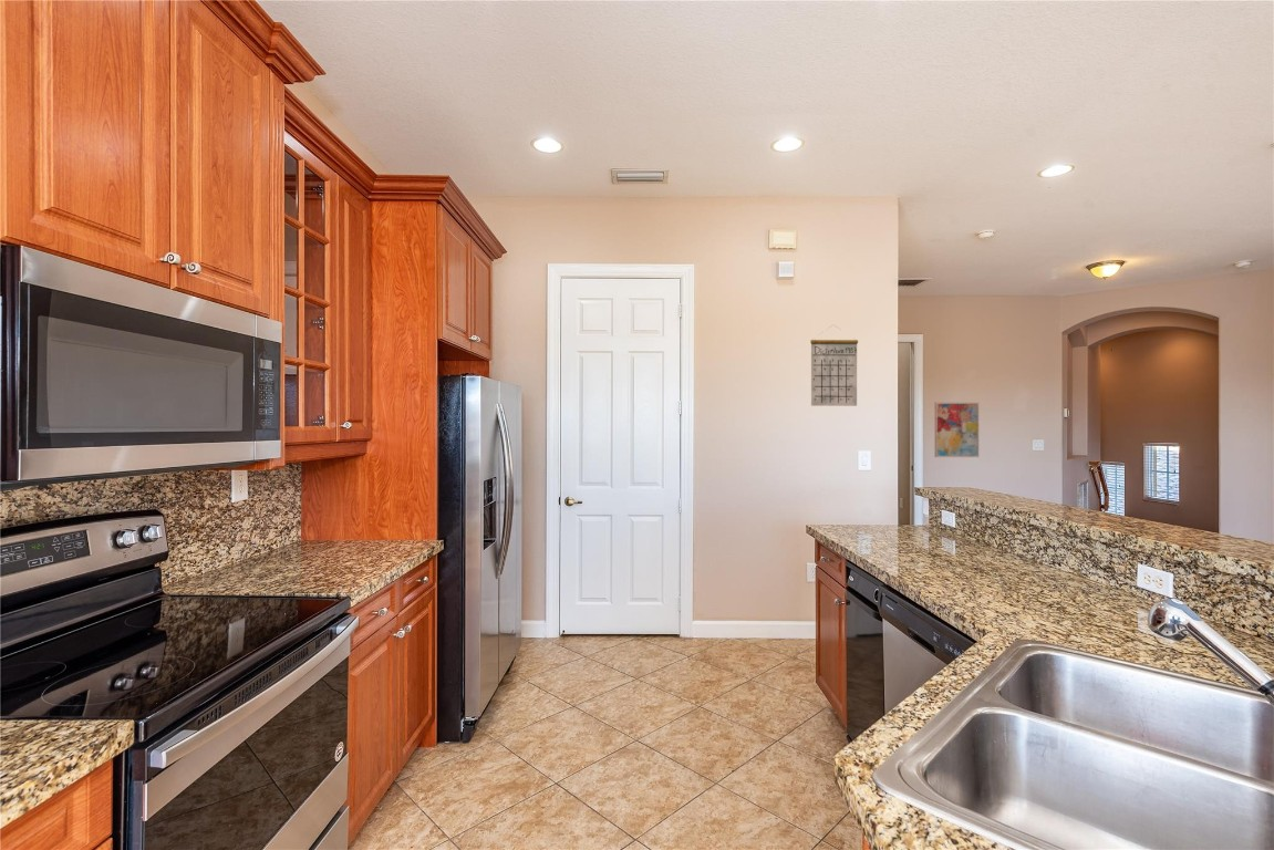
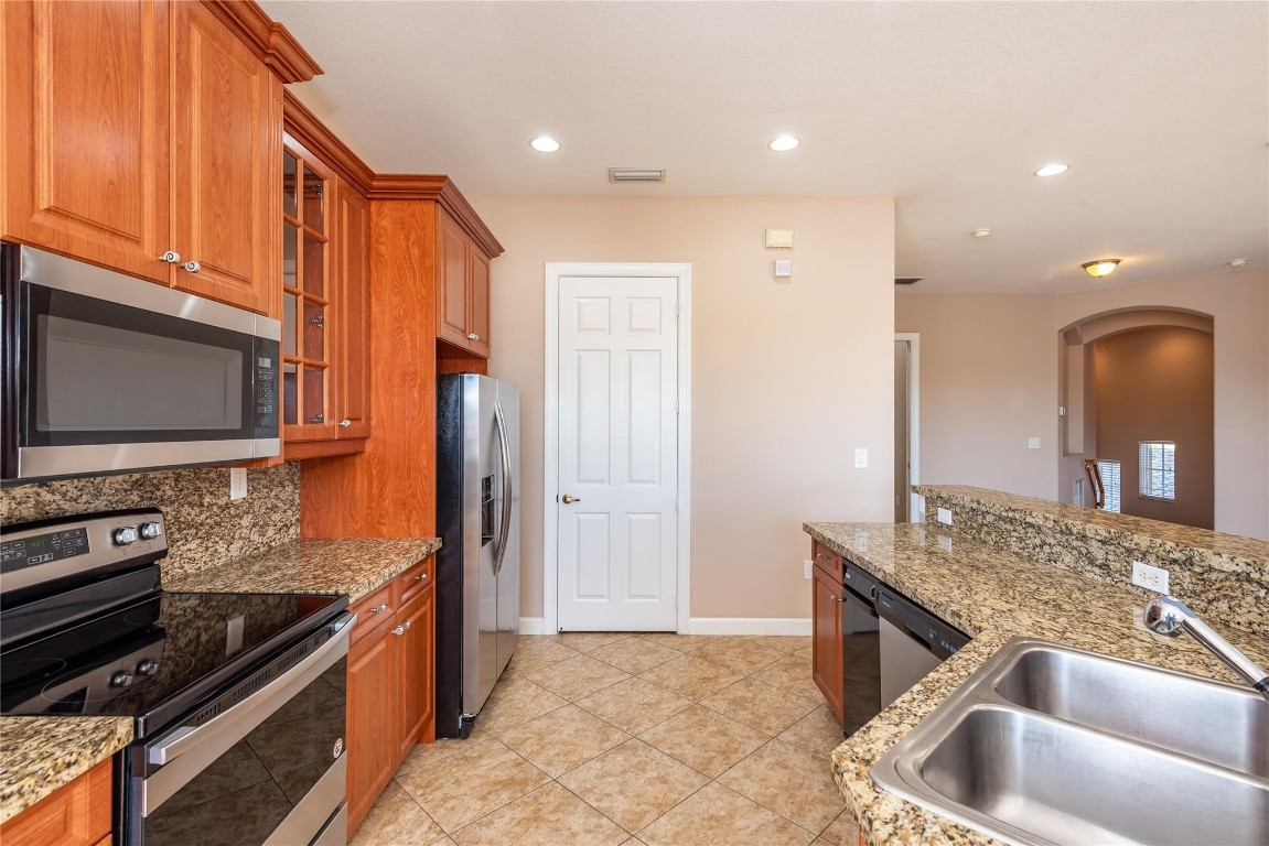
- wall art (956, 429)
- calendar (833, 364)
